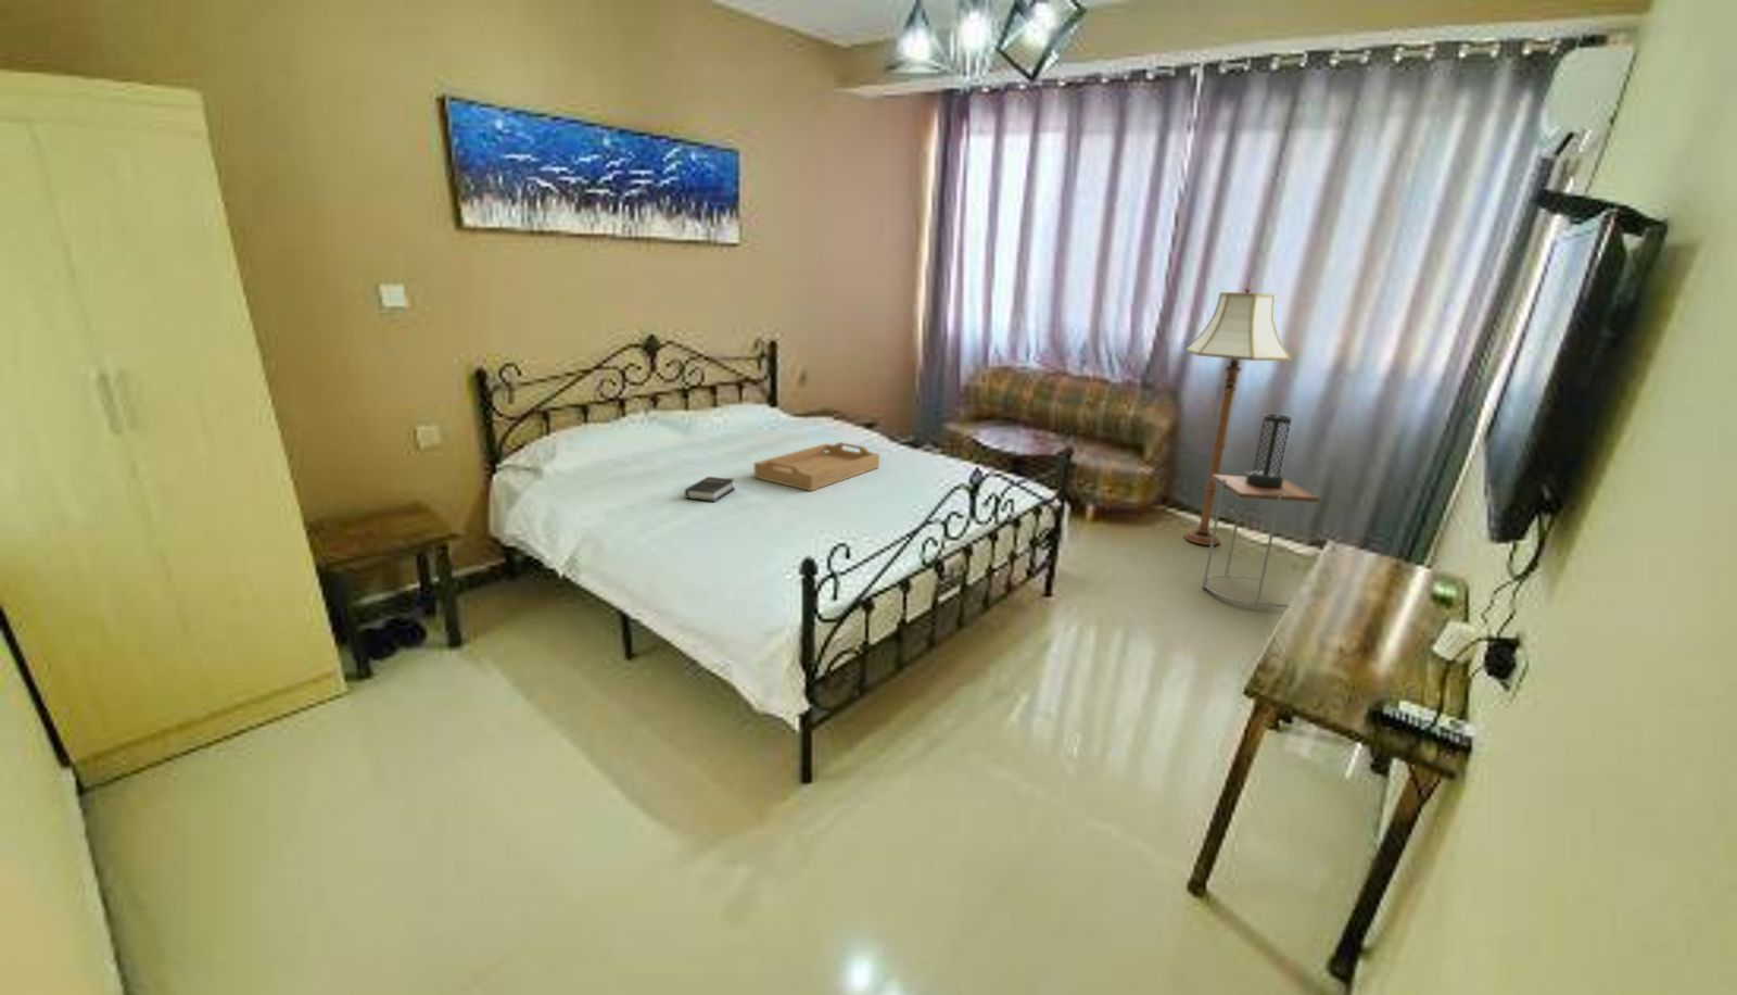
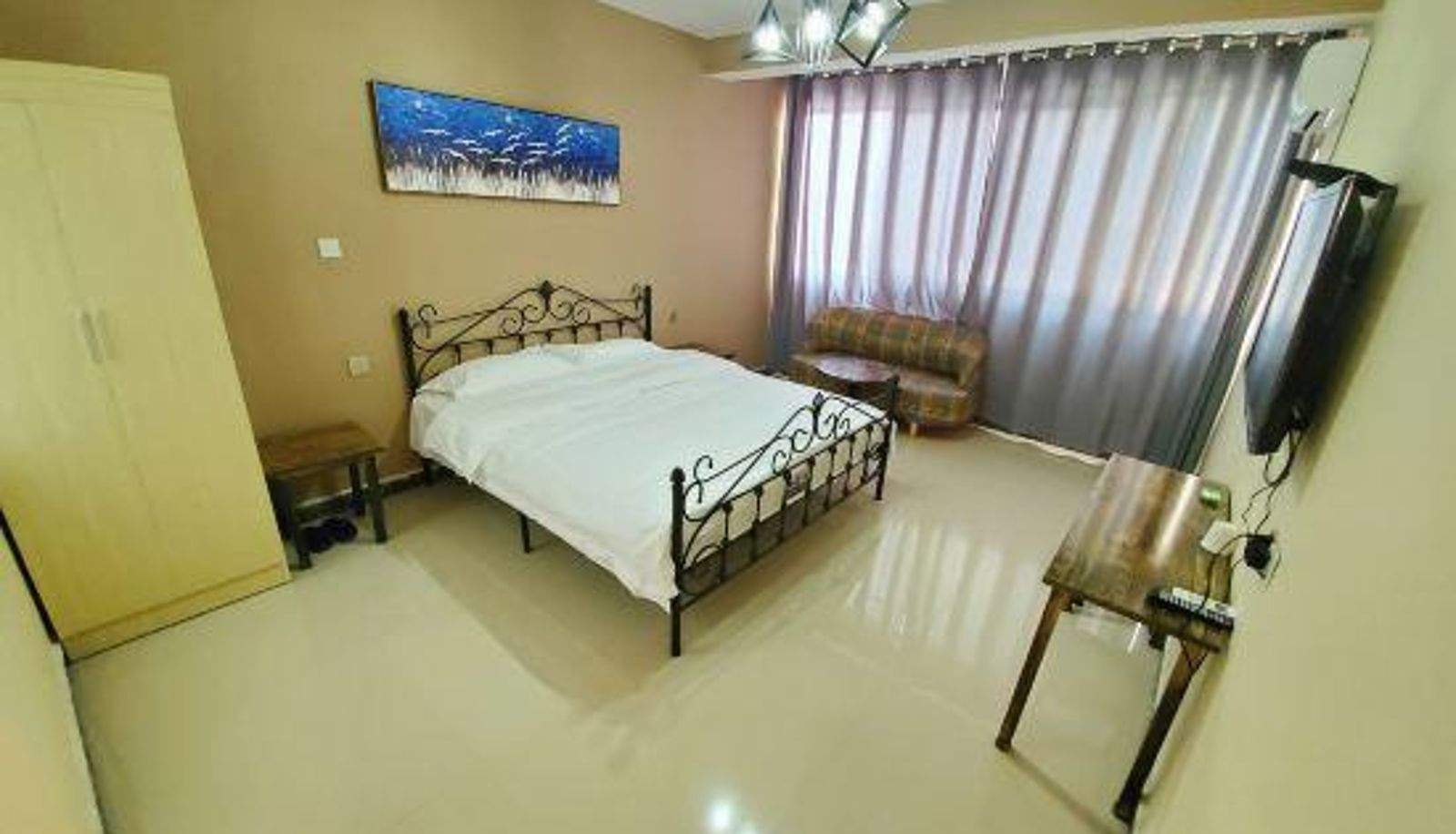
- vase (1271, 450)
- serving tray (818, 463)
- side table (1236, 533)
- hardback book (710, 488)
- floor lamp (1224, 418)
